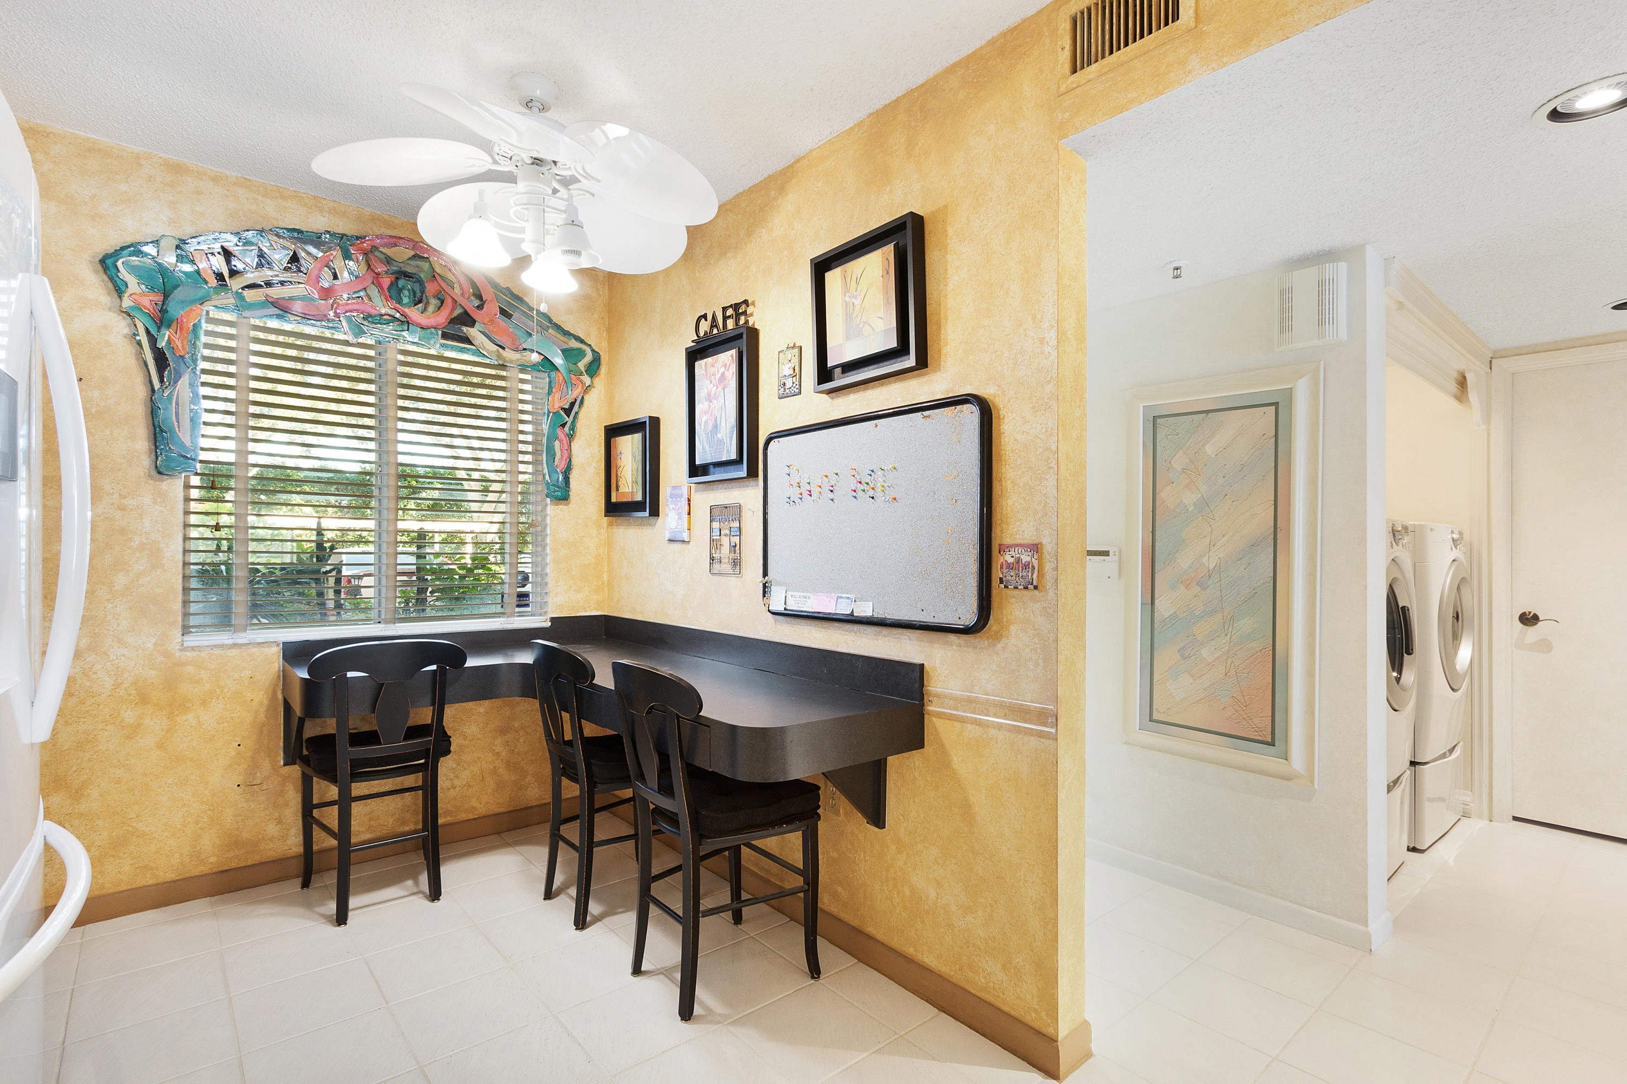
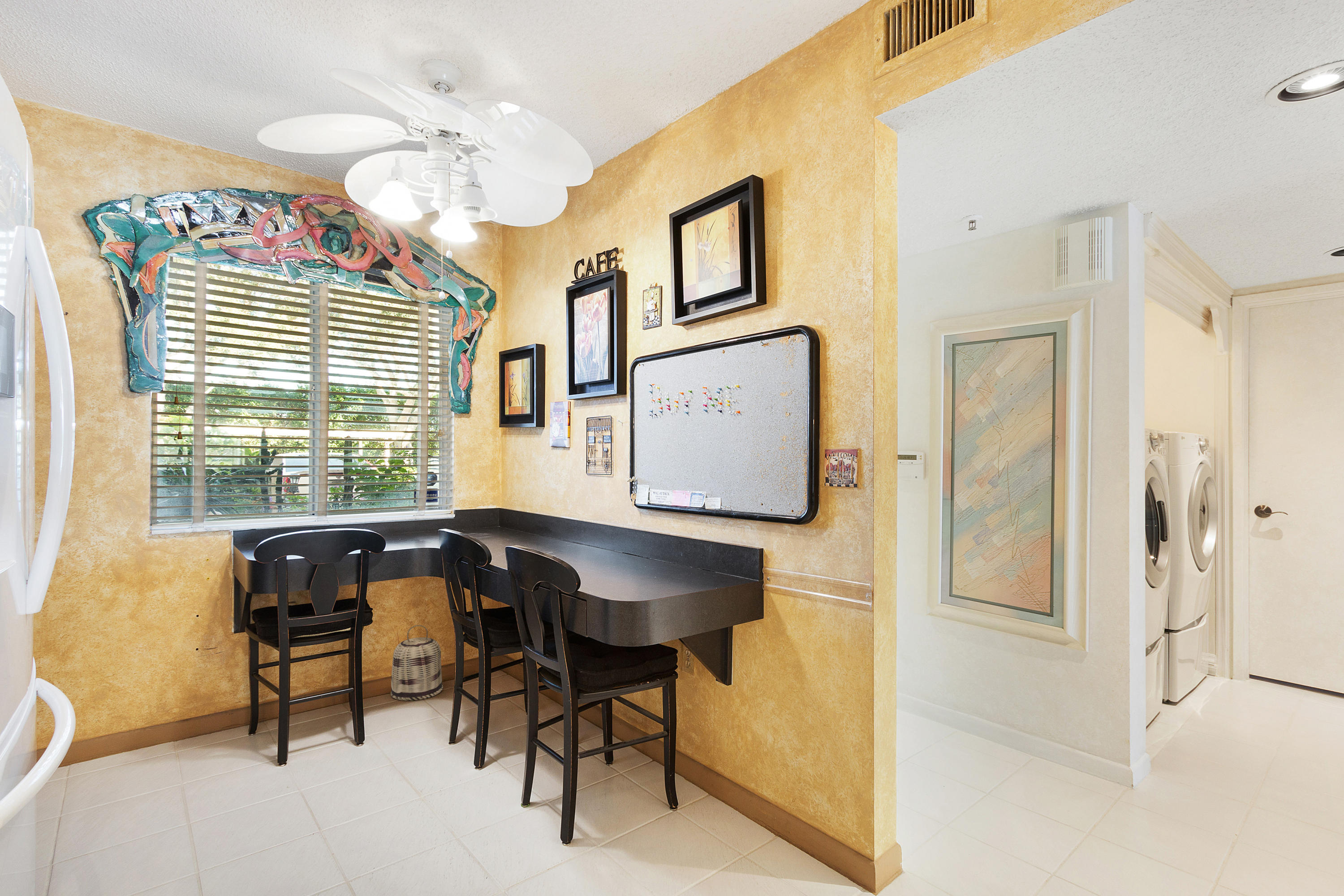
+ basket (417, 658)
